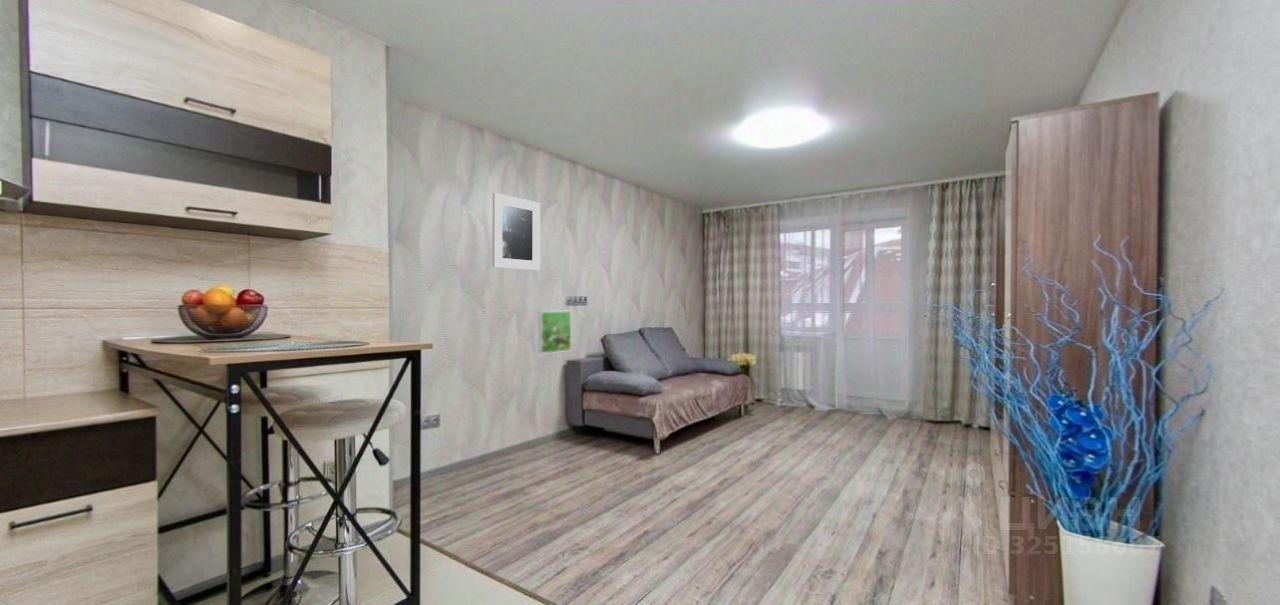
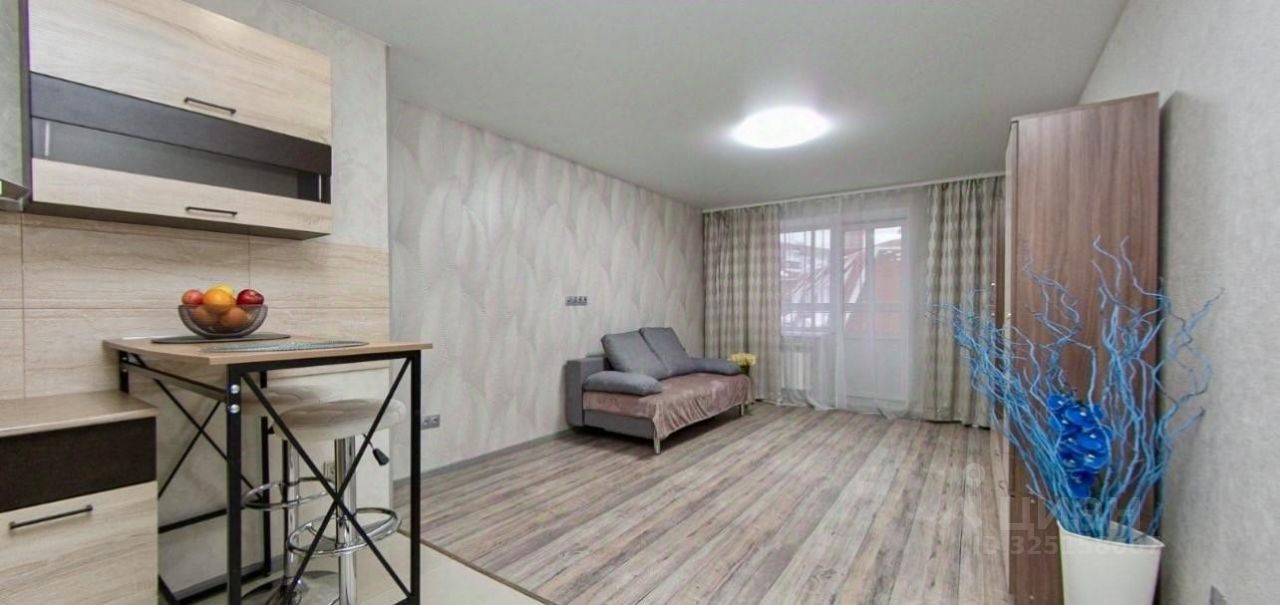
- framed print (555, 331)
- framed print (517, 233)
